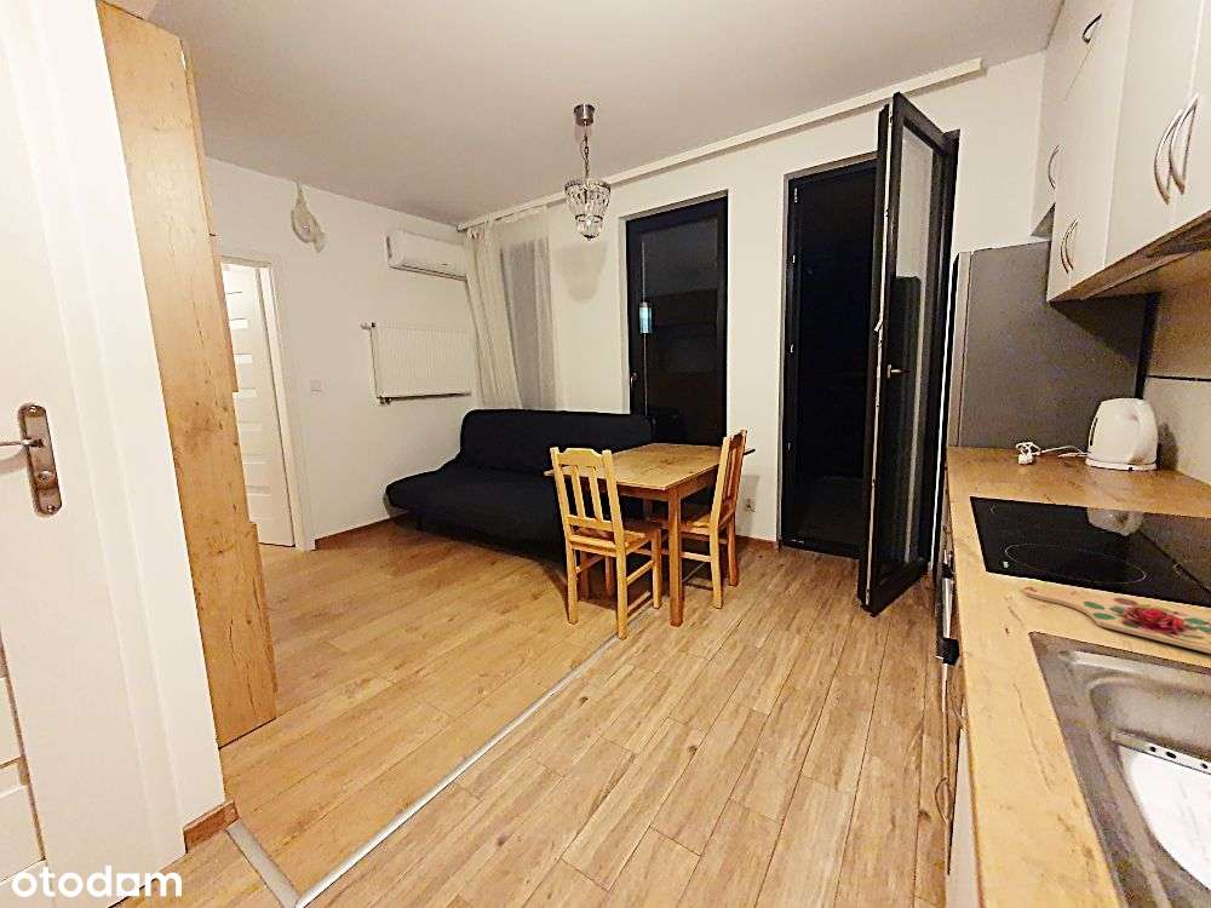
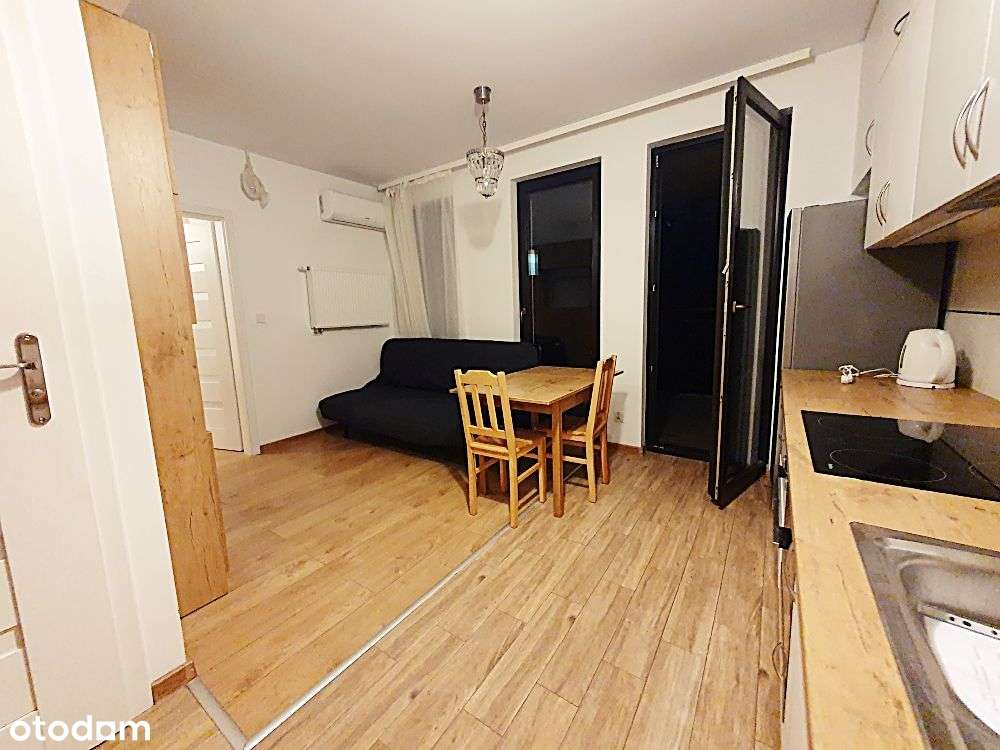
- cutting board (1115, 604)
